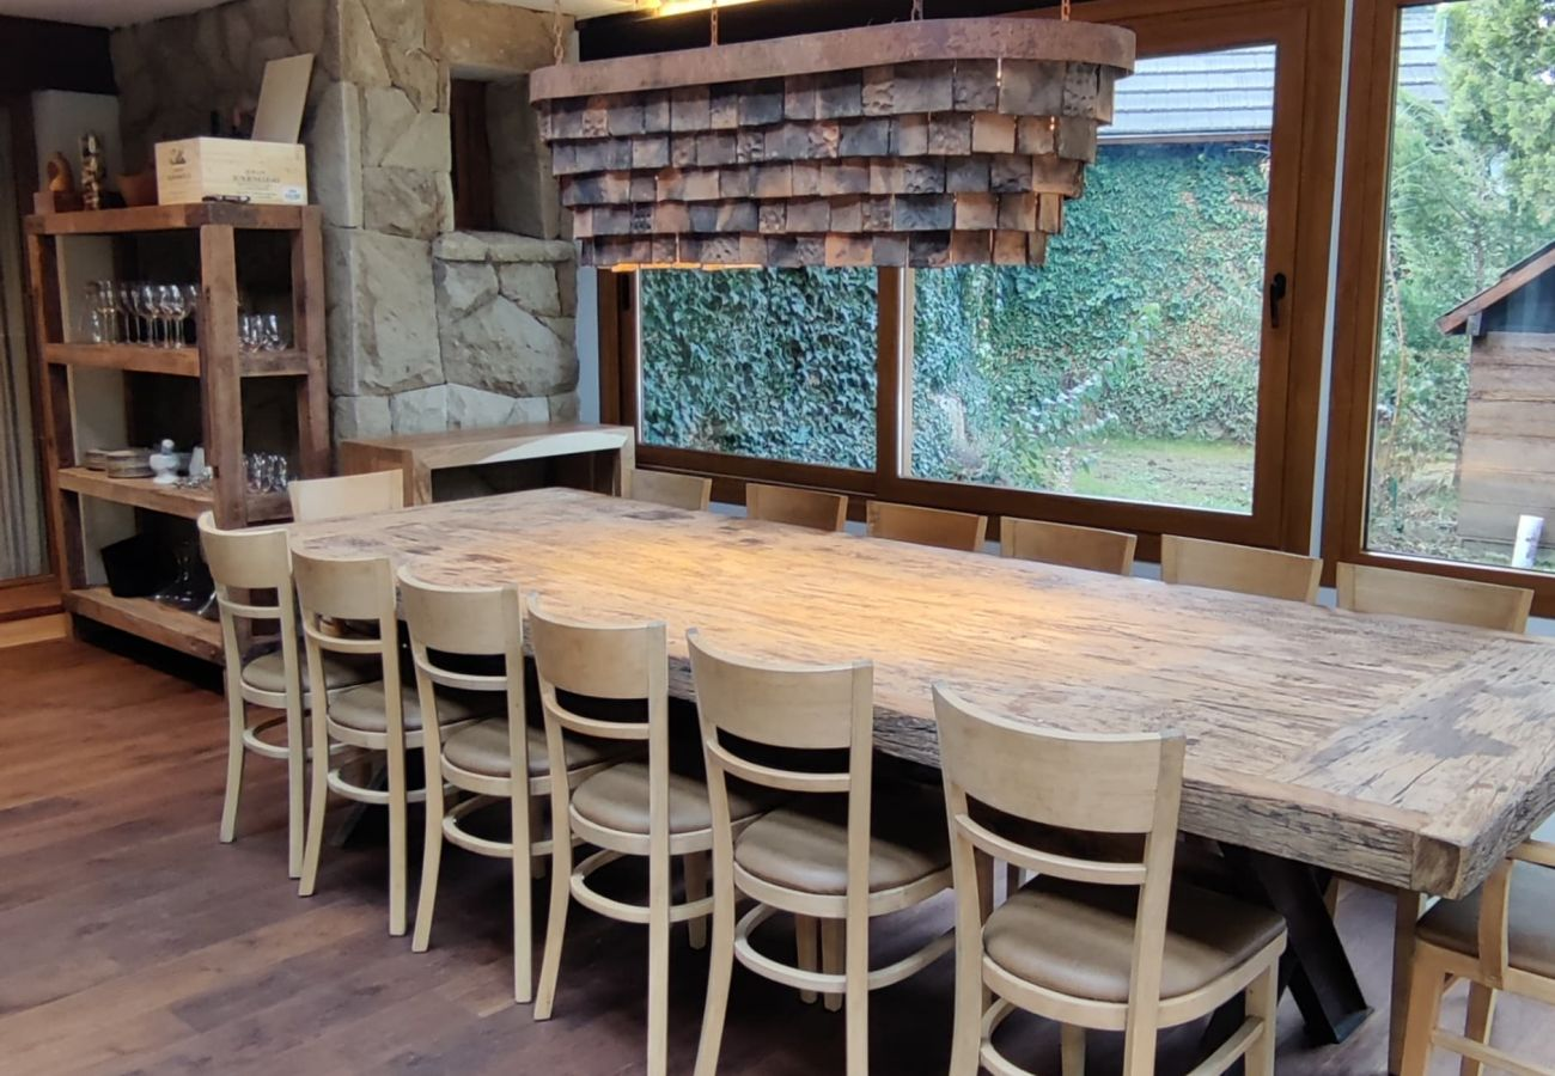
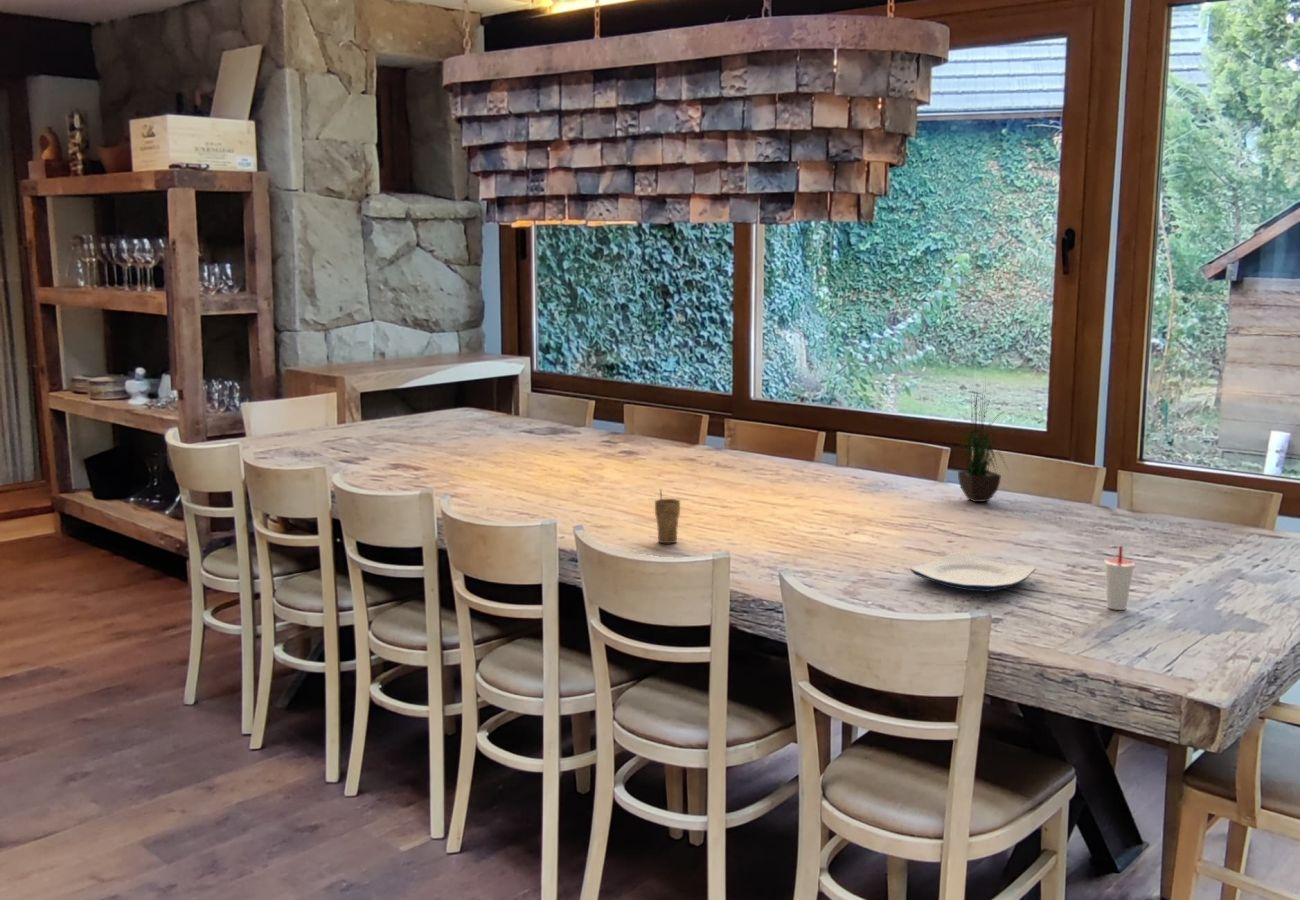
+ potted plant (978, 436)
+ plate (972, 574)
+ cup (1118, 576)
+ cup (667, 516)
